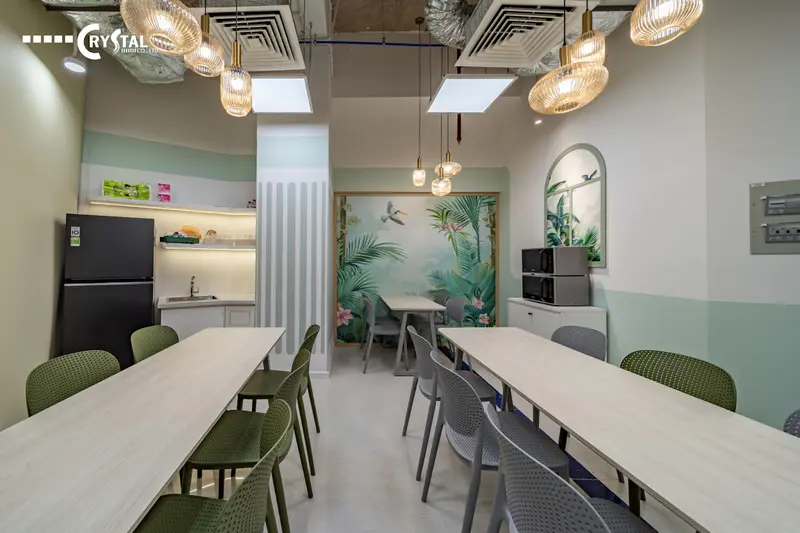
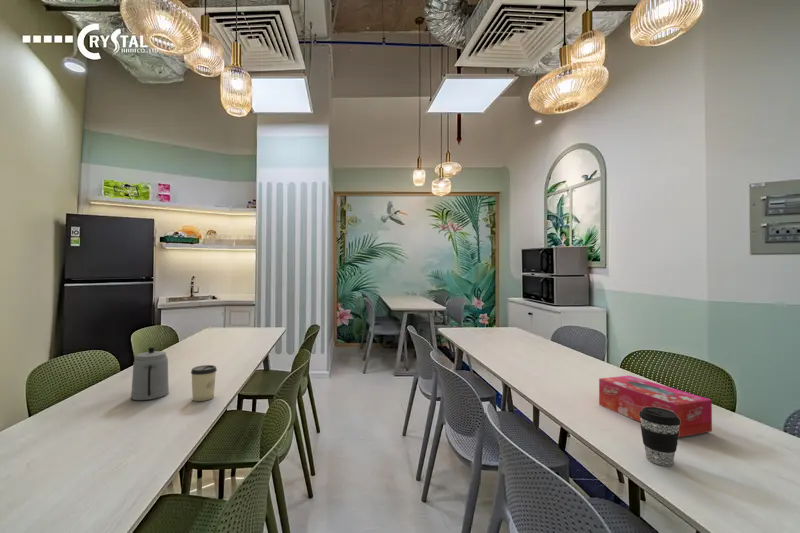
+ tissue box (650, 402)
+ coffee cup (659, 436)
+ teapot (151, 370)
+ cup (203, 382)
